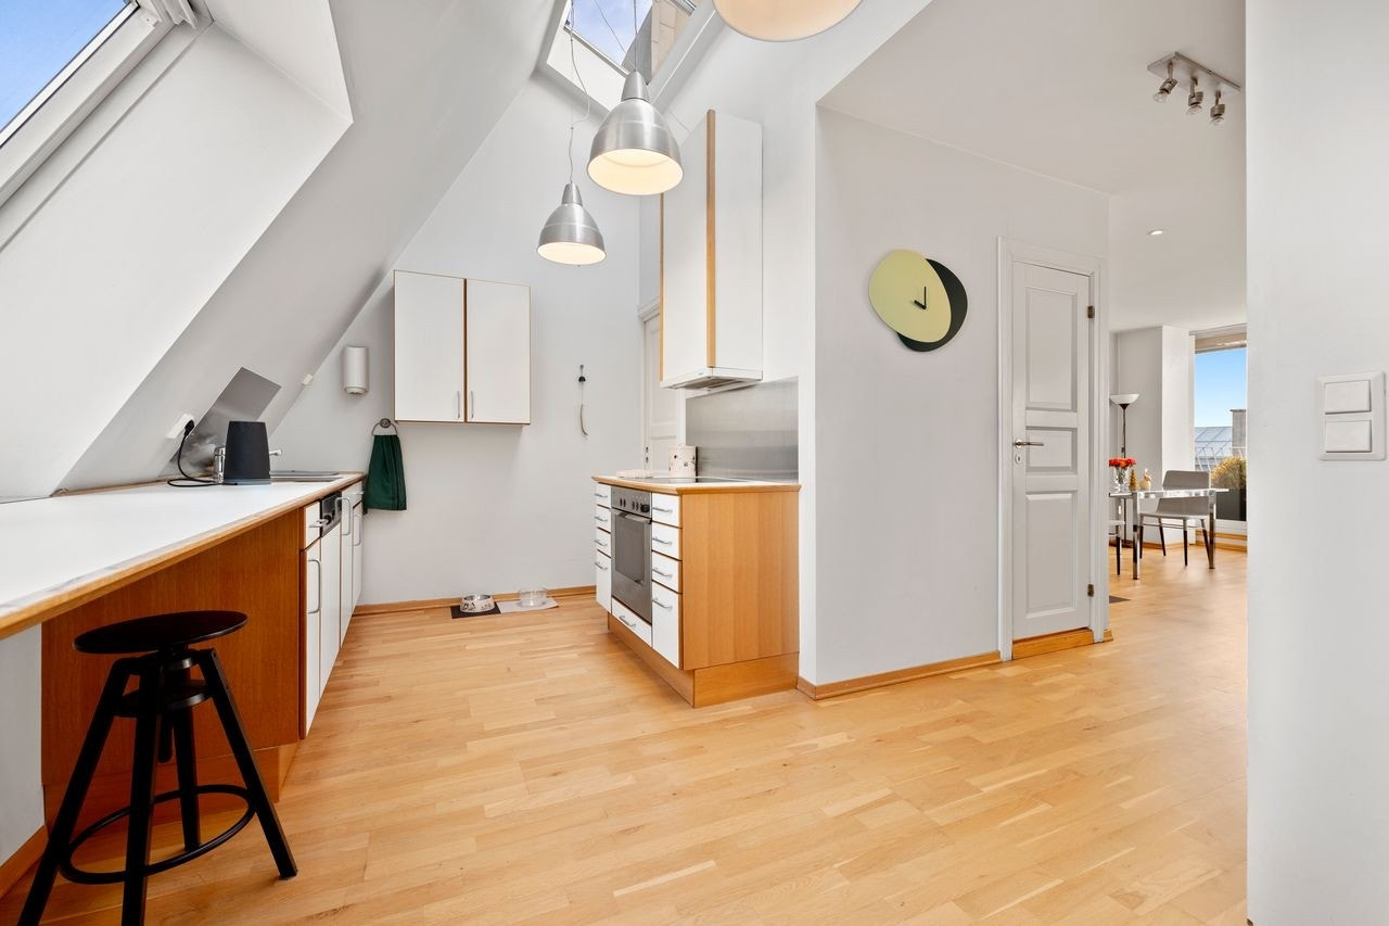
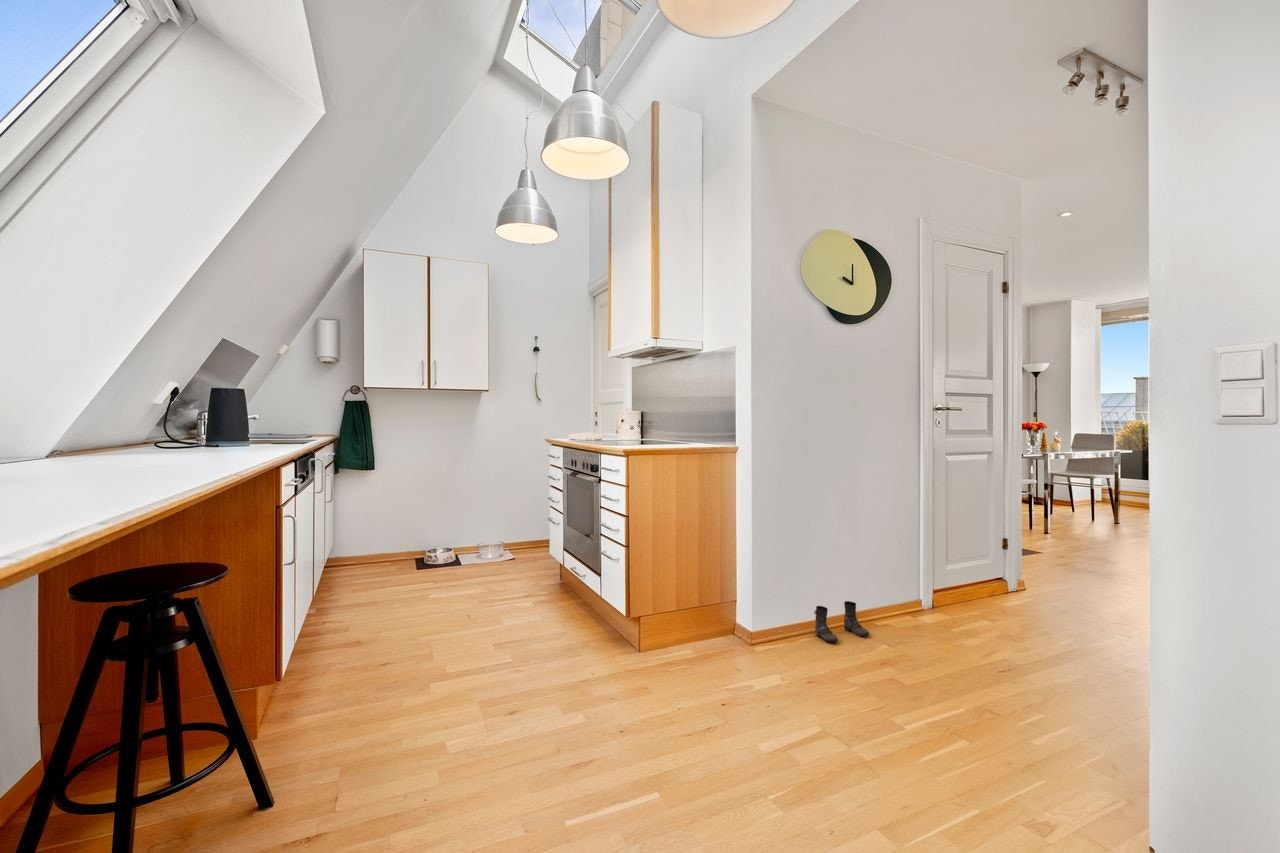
+ boots (844, 621)
